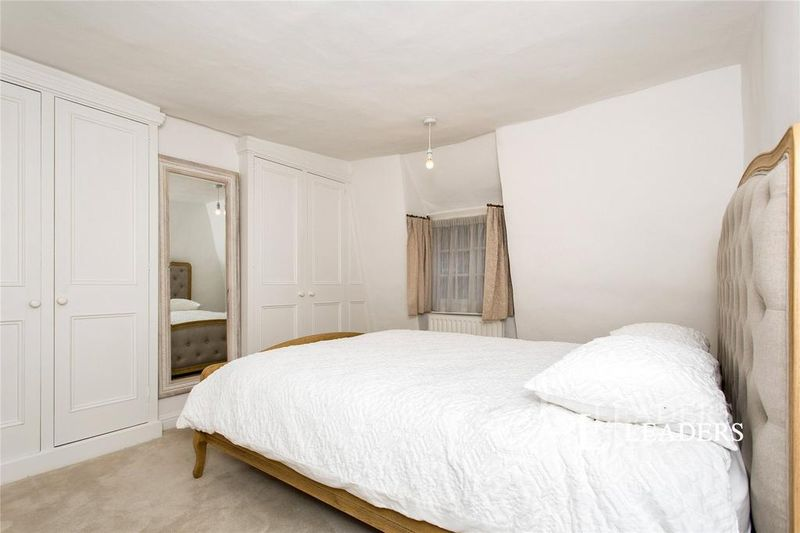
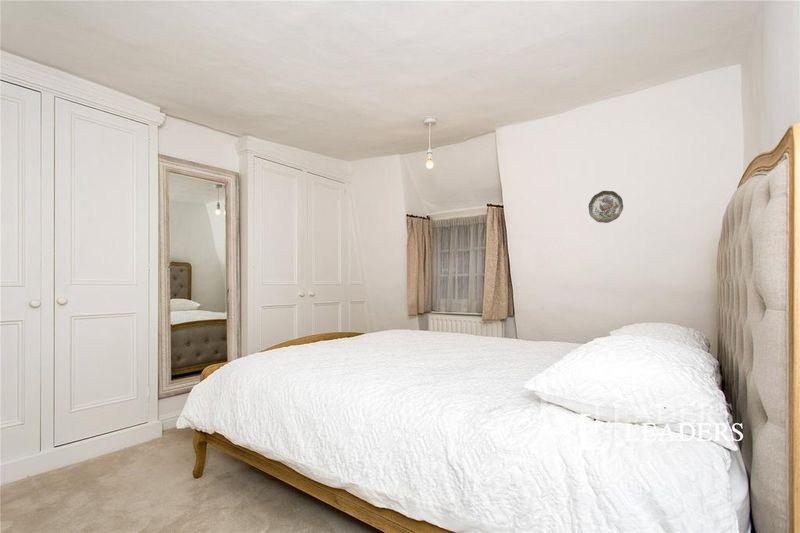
+ decorative plate (605, 206)
